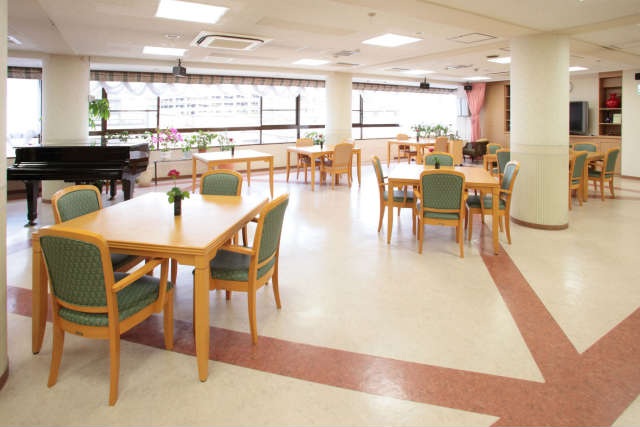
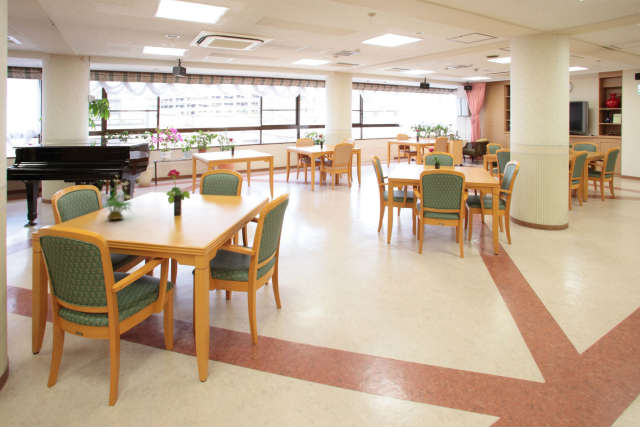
+ potted plant (117, 197)
